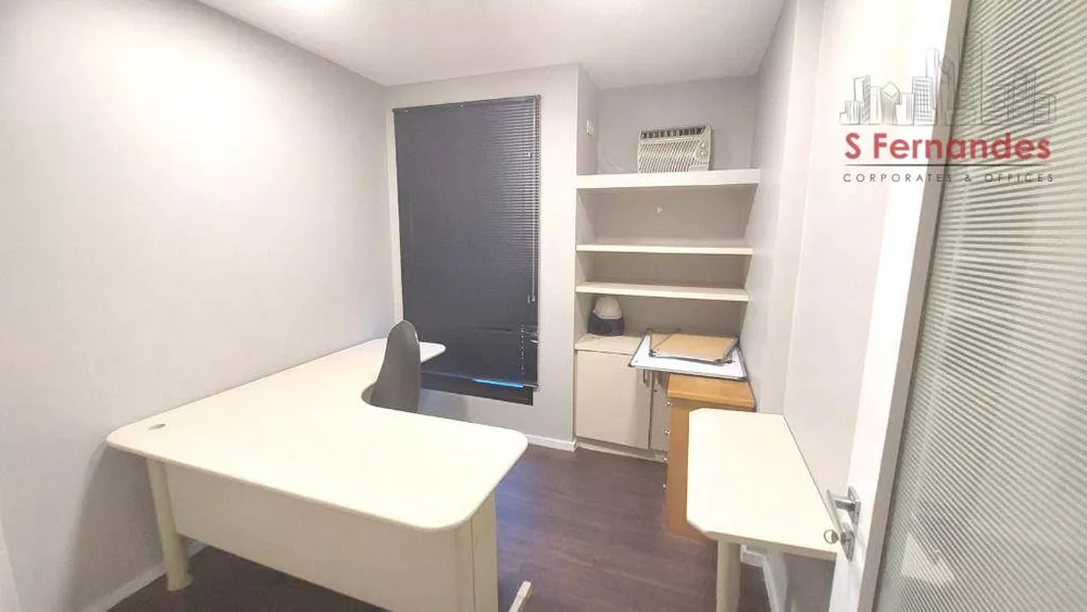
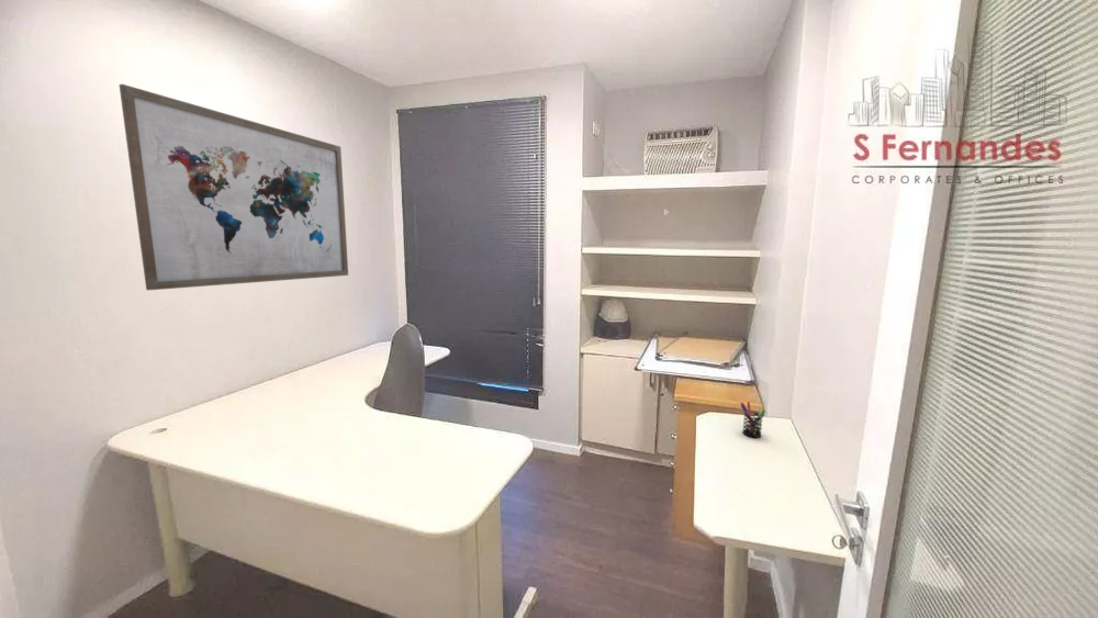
+ pen holder (753, 418)
+ wall art (262, 203)
